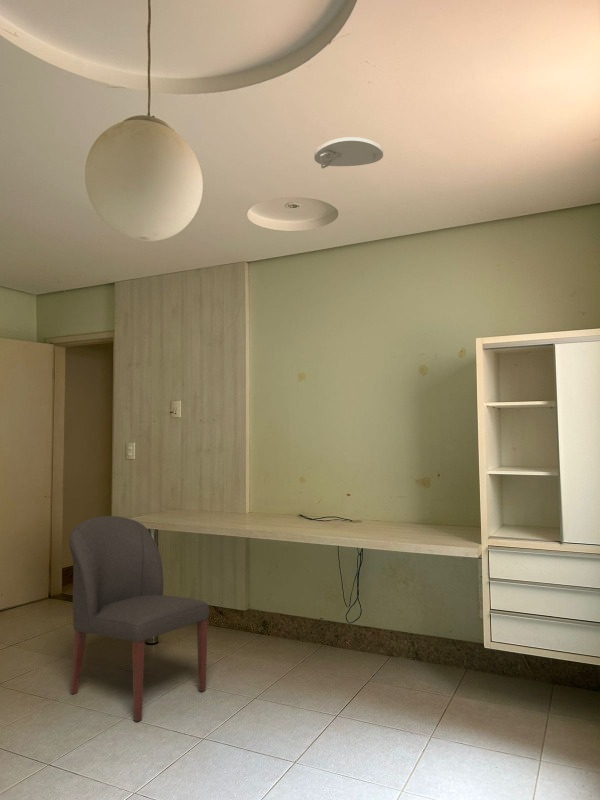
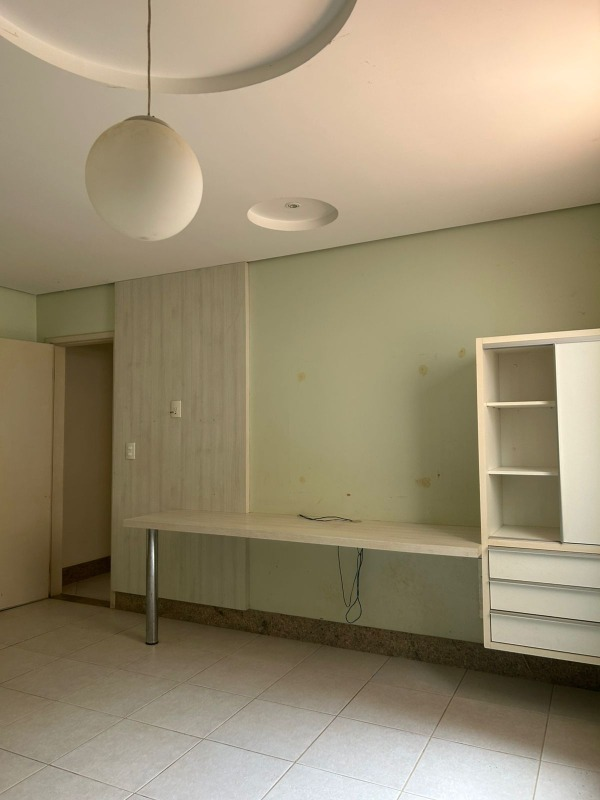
- smoke detector (348, 156)
- chair (136, 605)
